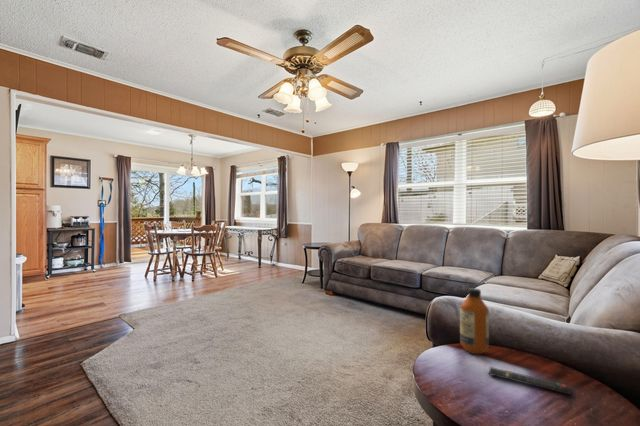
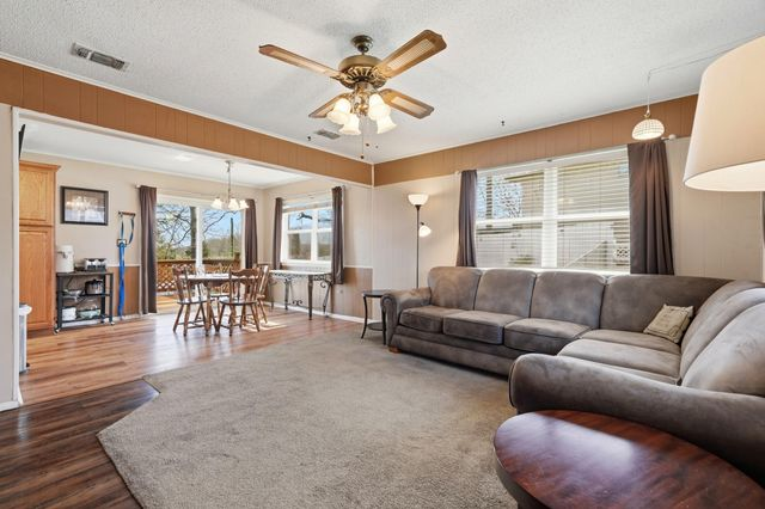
- bottle (474, 319)
- remote control (527, 380)
